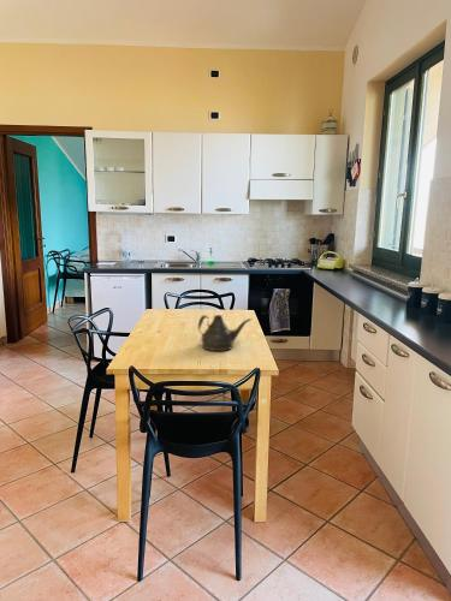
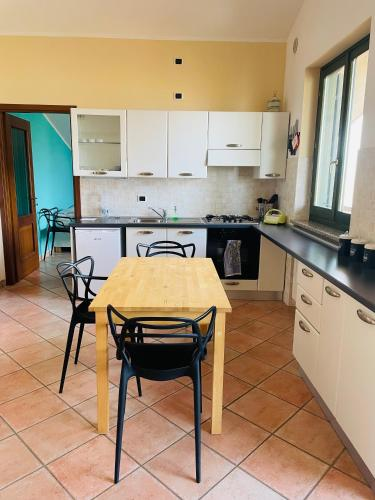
- teapot (224, 331)
